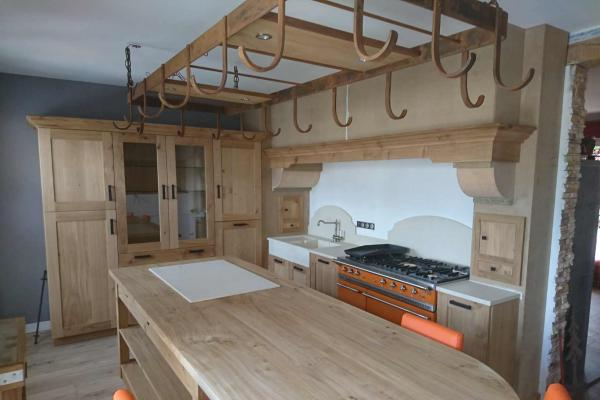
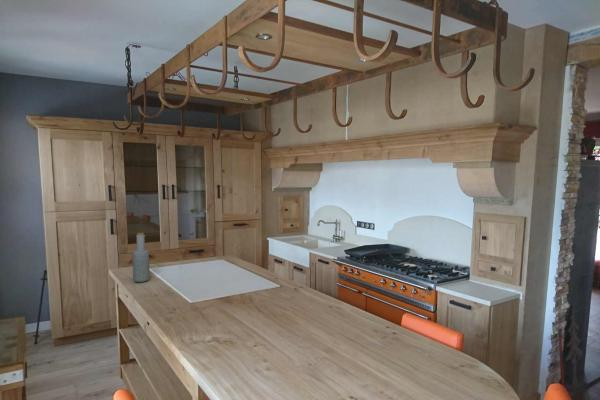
+ bottle (140, 257)
